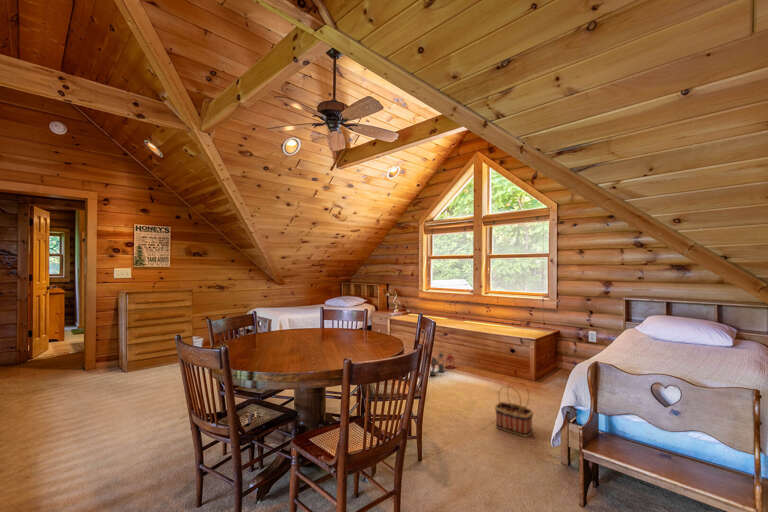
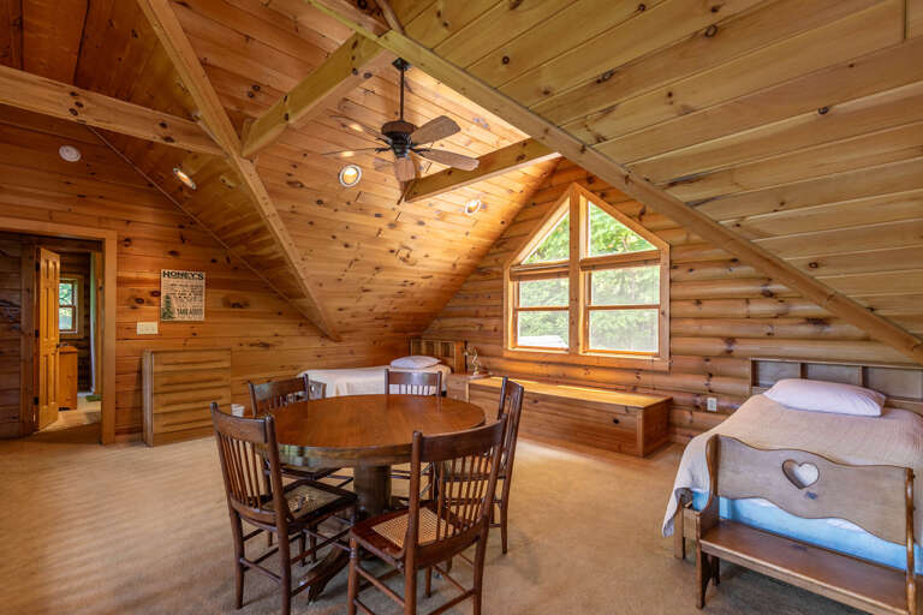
- lantern (439, 361)
- basket (513, 406)
